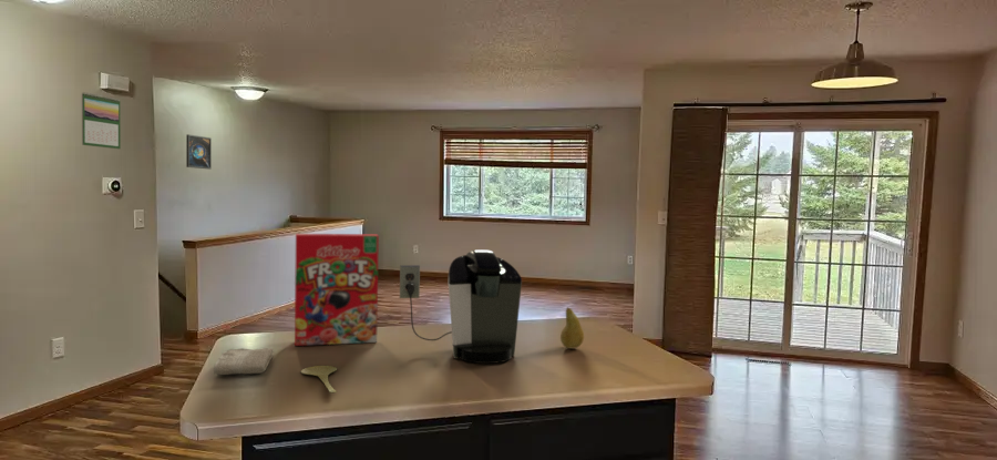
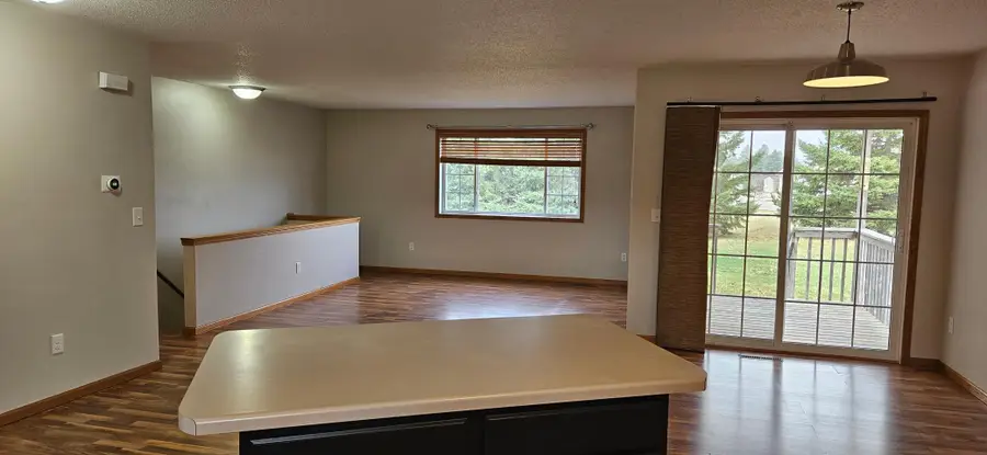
- coffee maker (462, 303)
- fruit (573, 327)
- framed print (198, 152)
- spoon (323, 377)
- cereal box (337, 287)
- washcloth (245, 360)
- calendar (101, 121)
